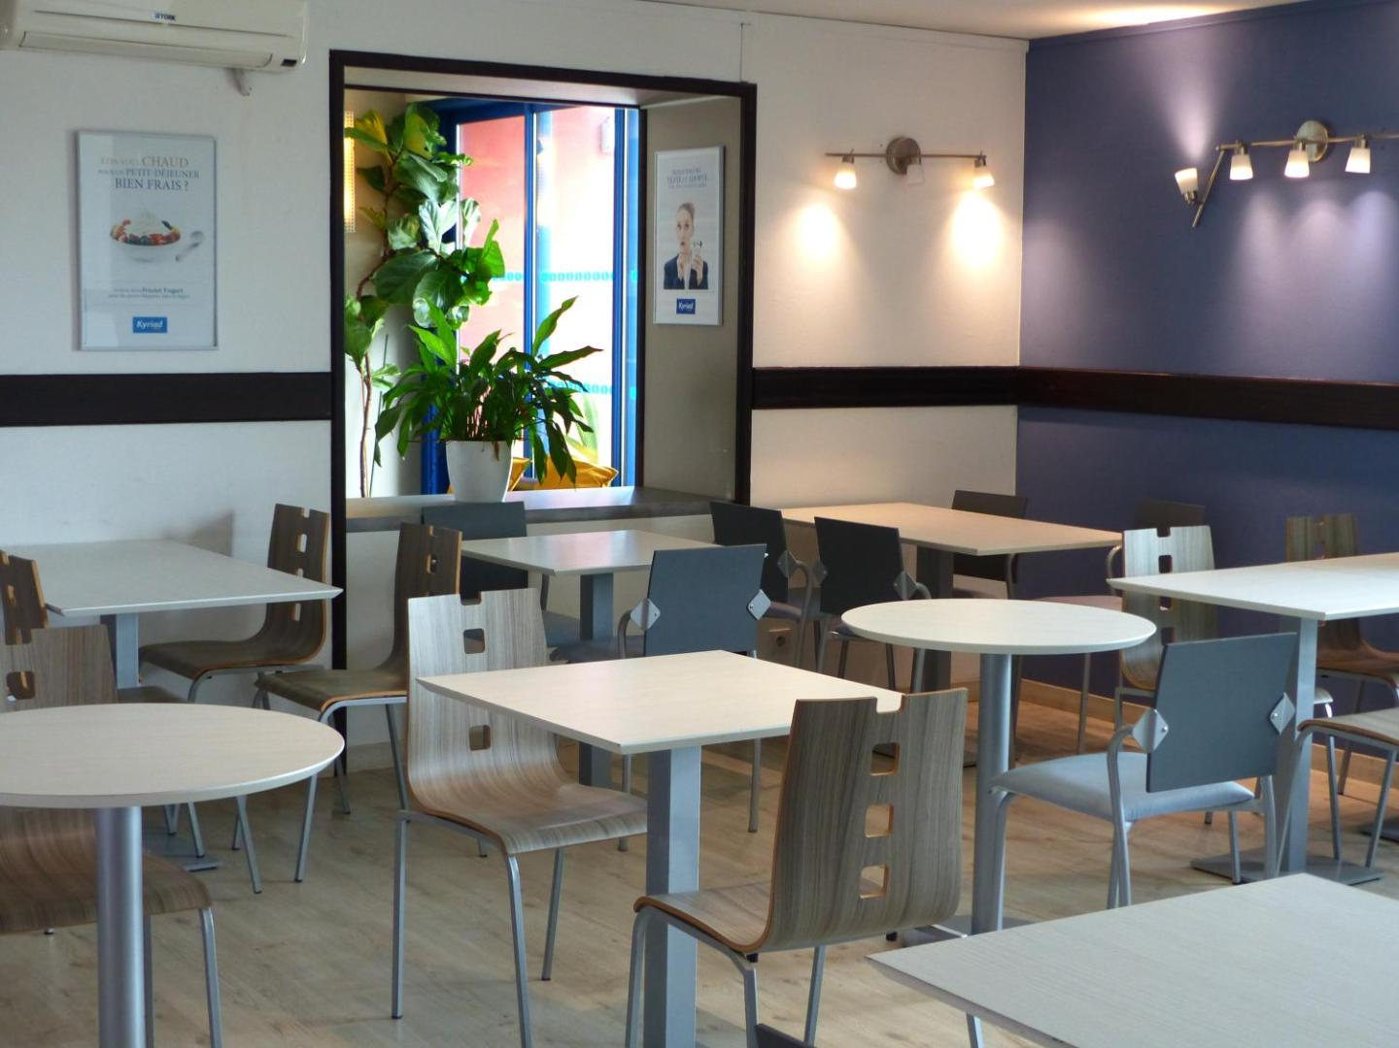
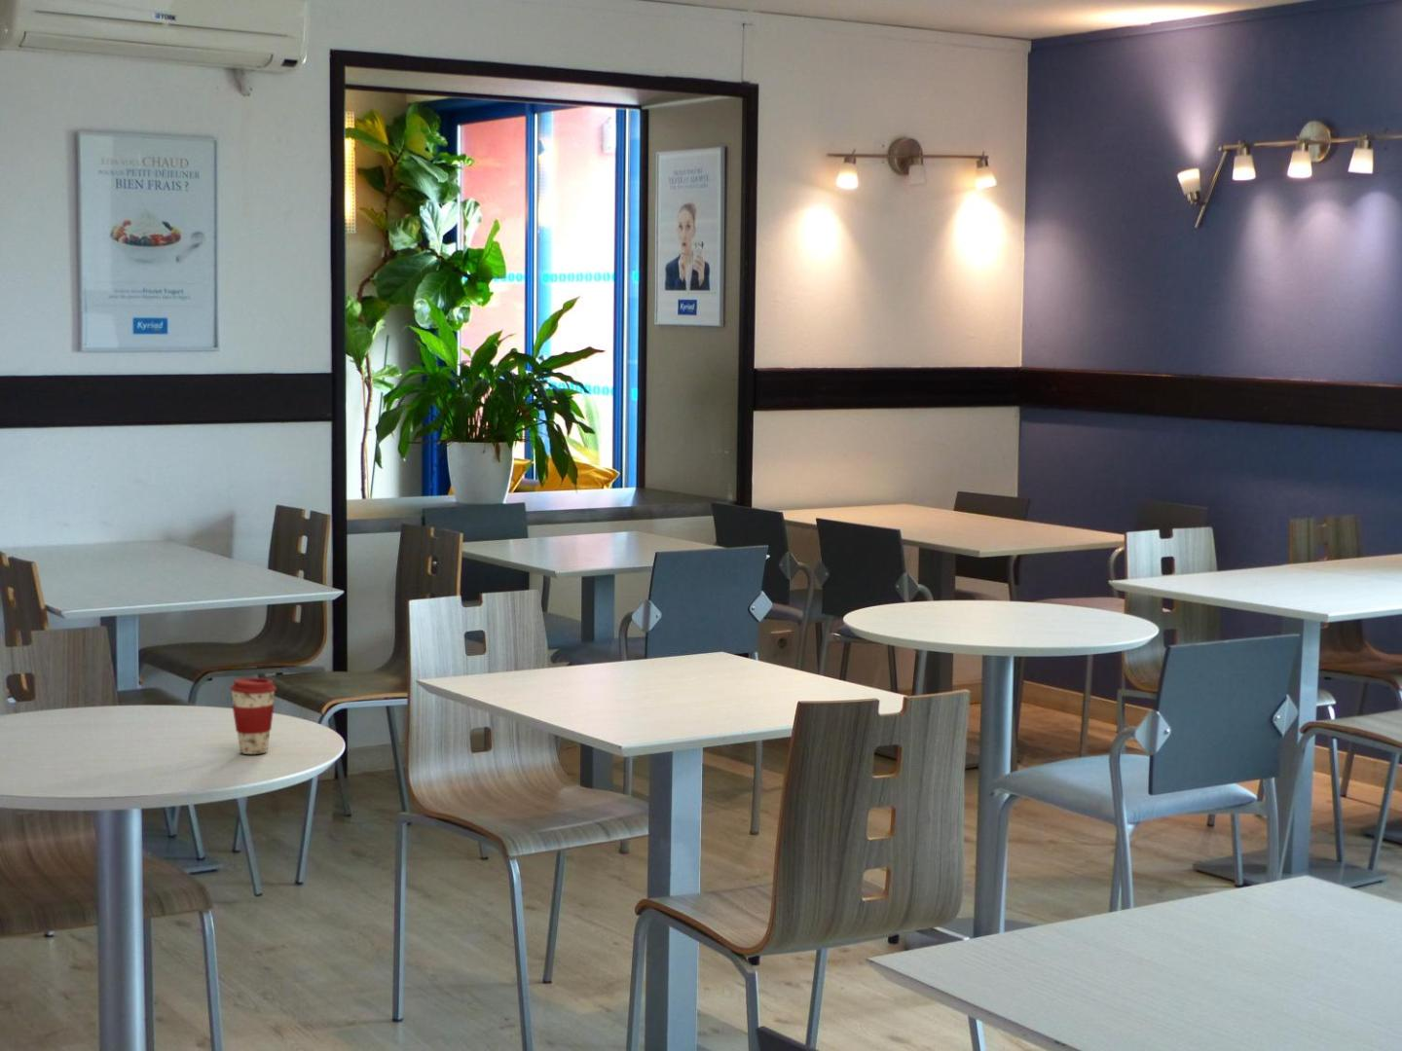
+ coffee cup (253, 715)
